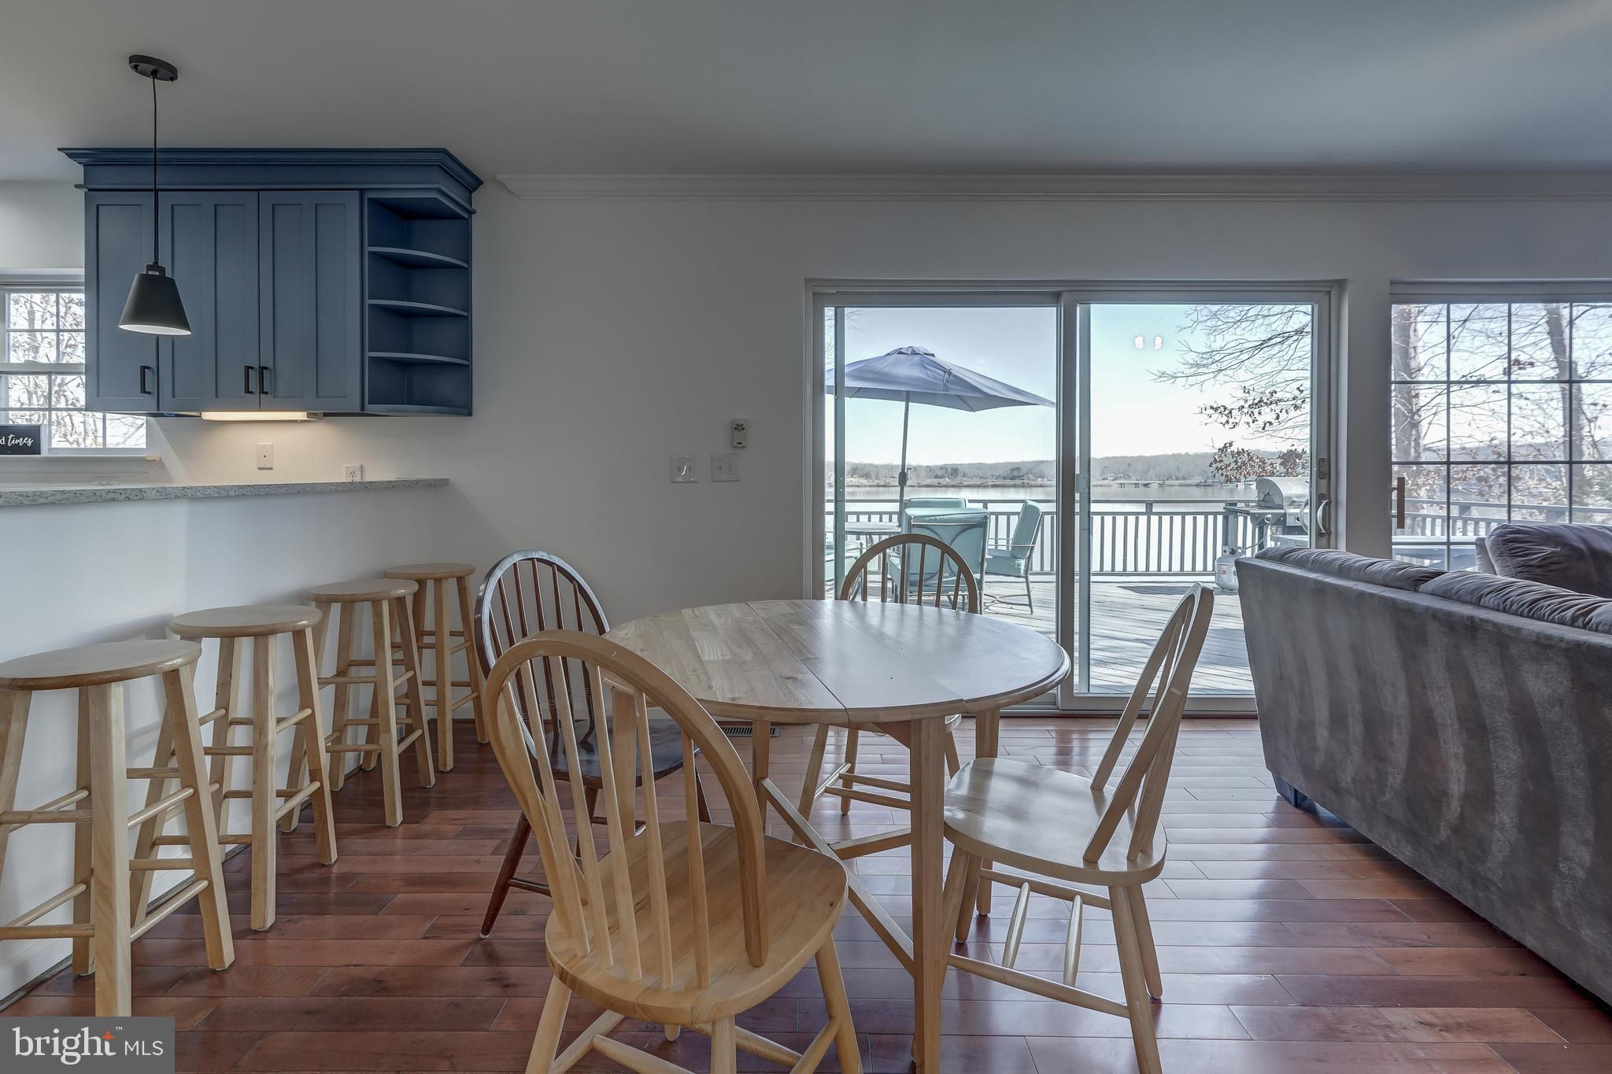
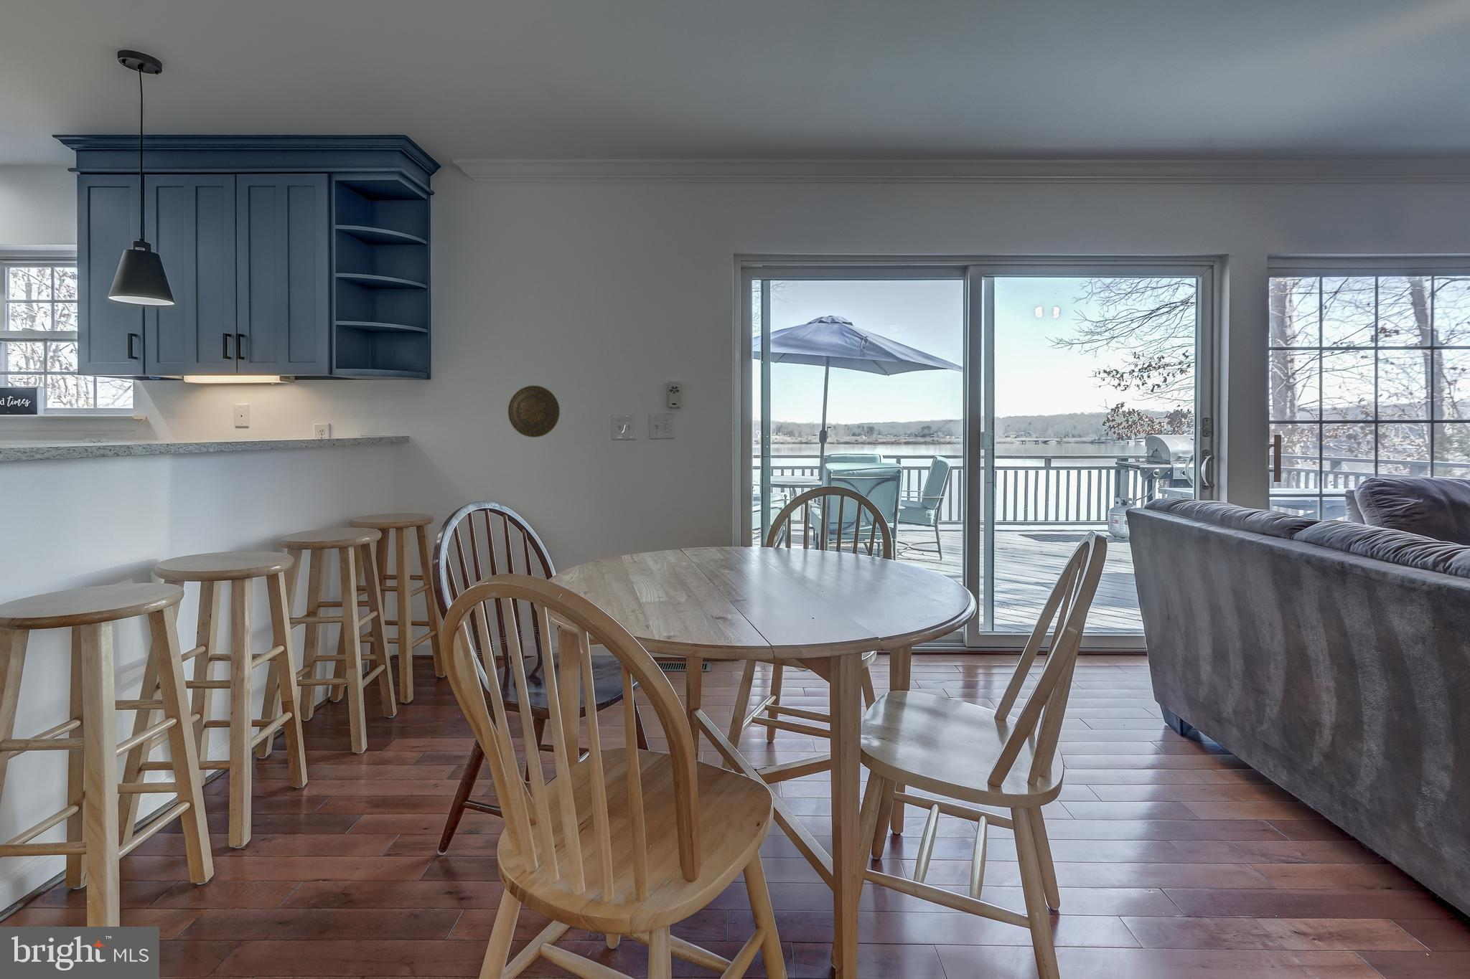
+ decorative plate (532, 411)
